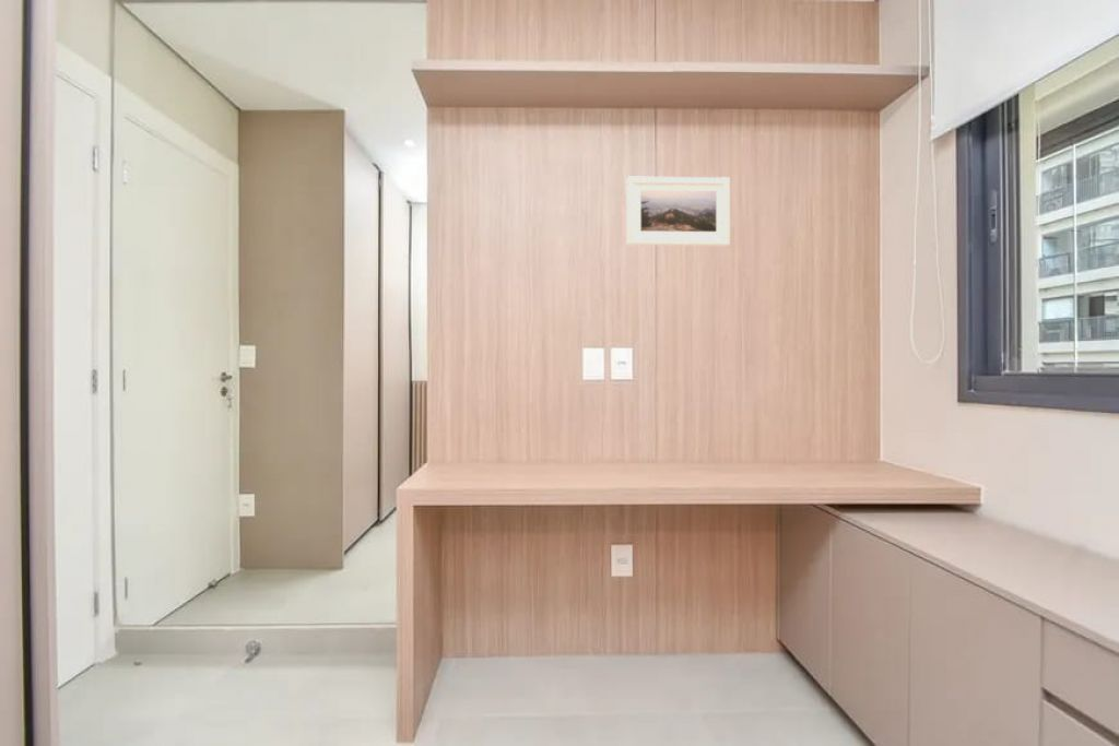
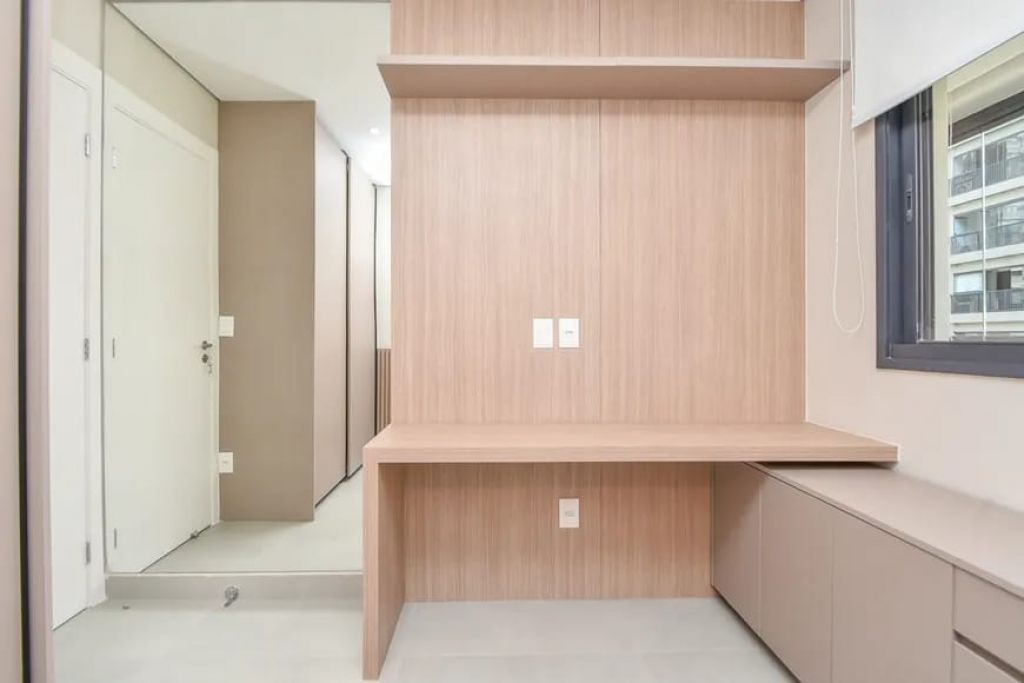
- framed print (678, 211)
